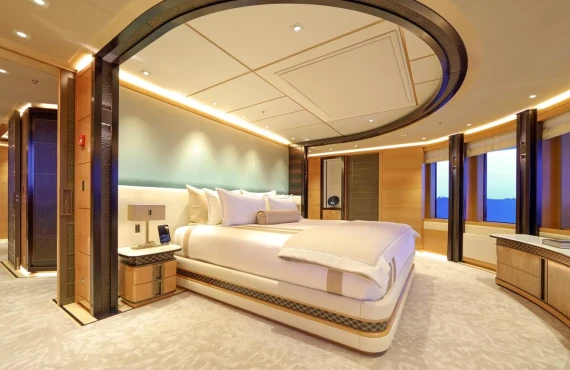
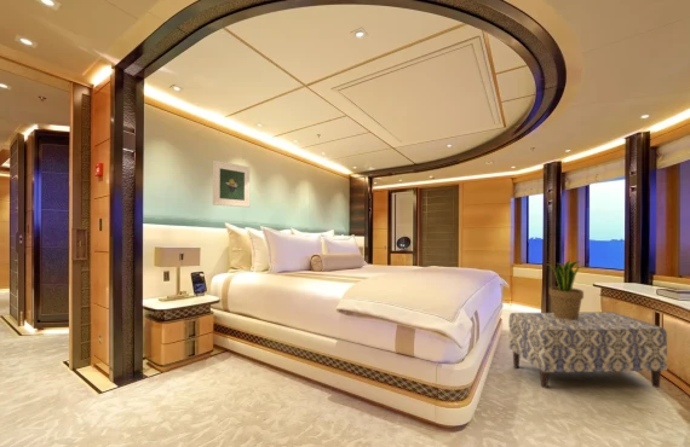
+ bench (581, 348)
+ potted plant (565, 288)
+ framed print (231, 185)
